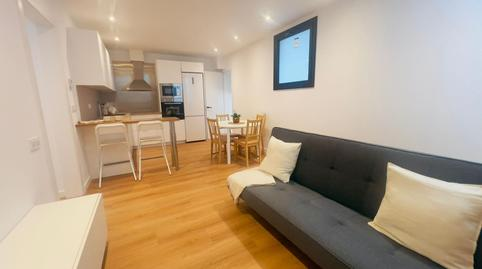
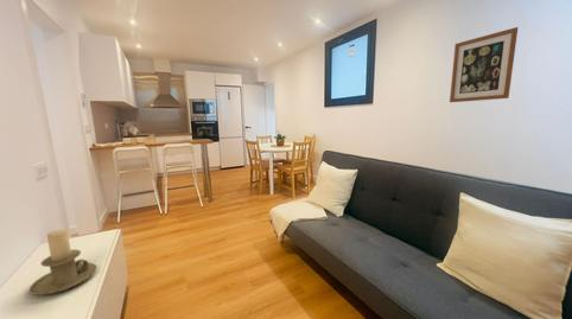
+ candle holder (61, 256)
+ wall art (479, 69)
